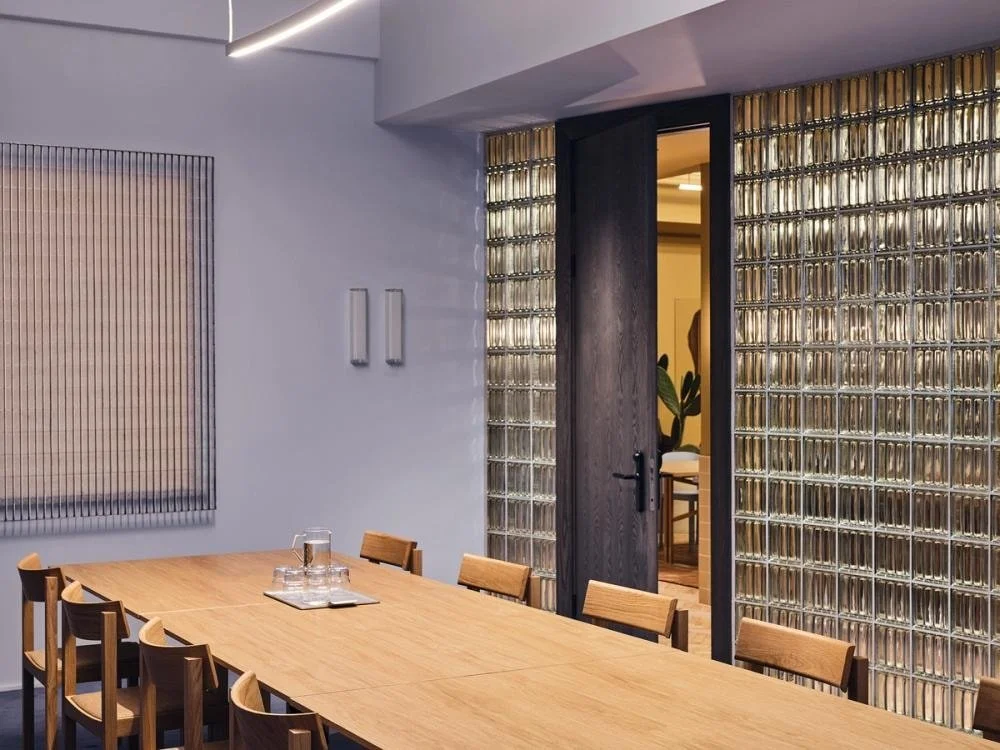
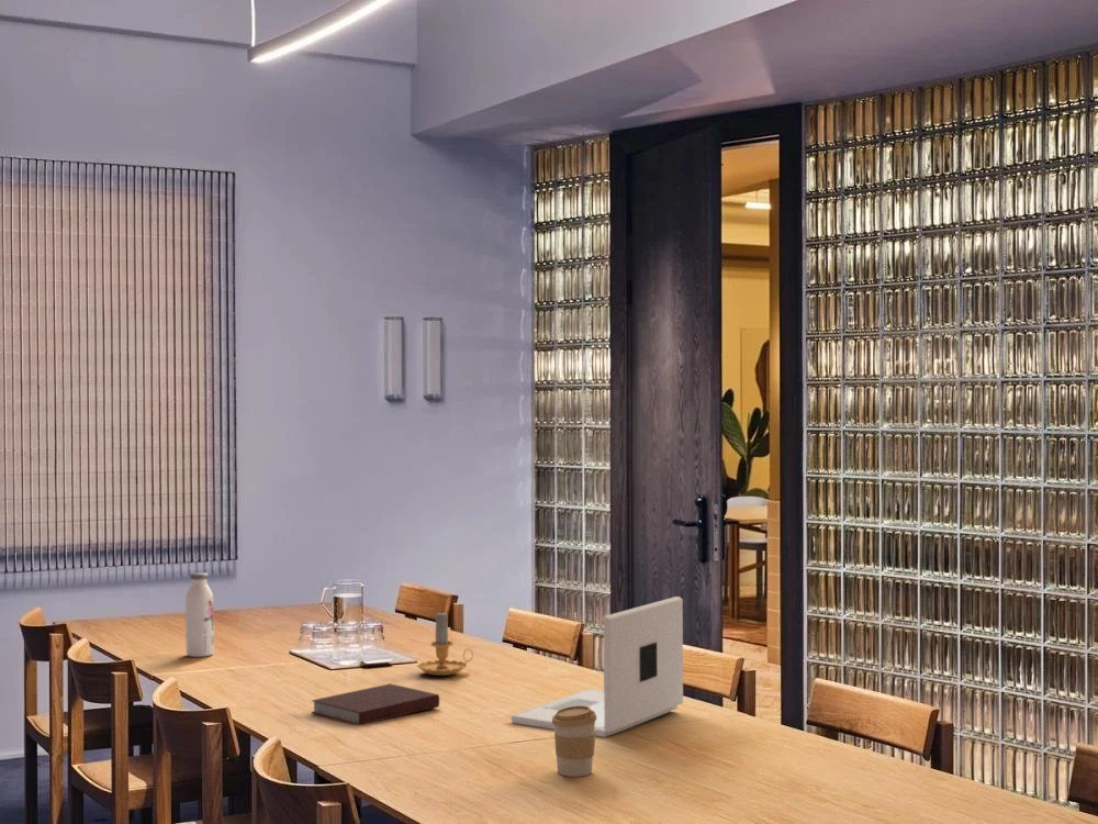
+ notebook (376, 703)
+ water bottle (199, 613)
+ coffee cup (574, 739)
+ candle (447, 641)
+ laptop (604, 658)
